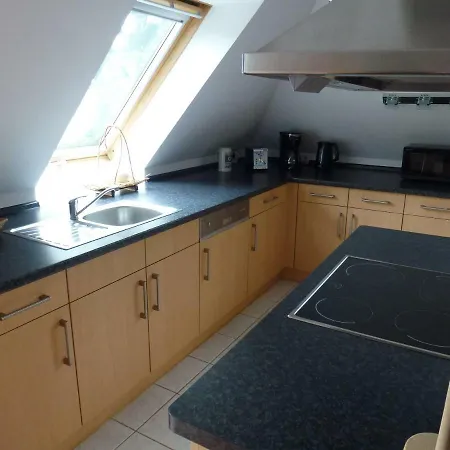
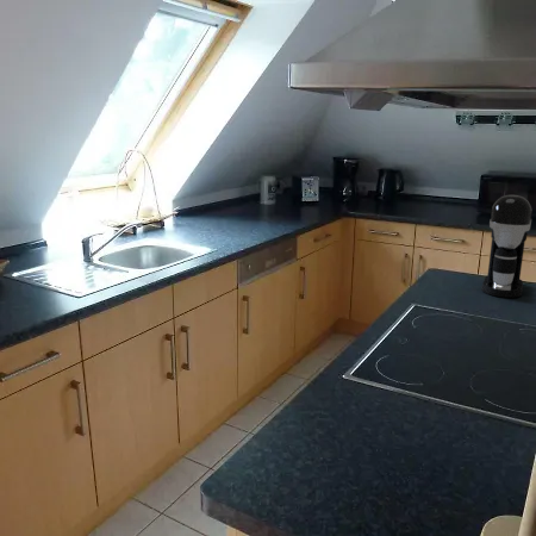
+ coffee maker (507, 242)
